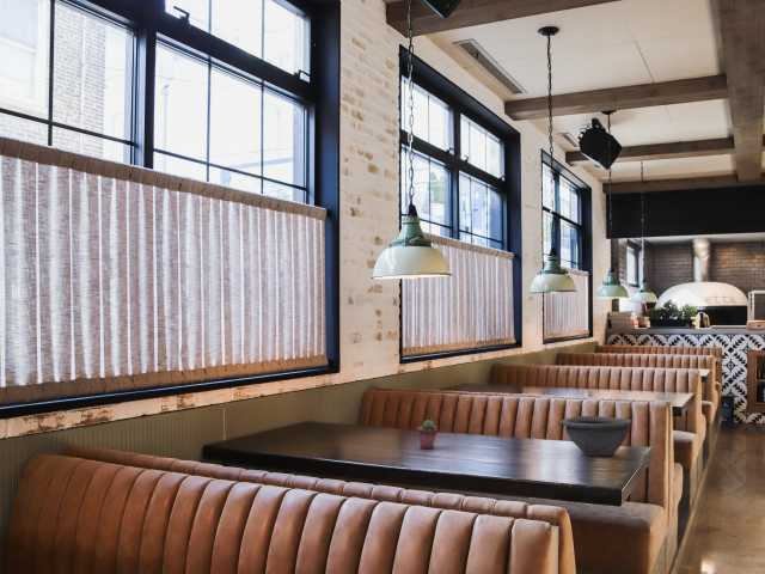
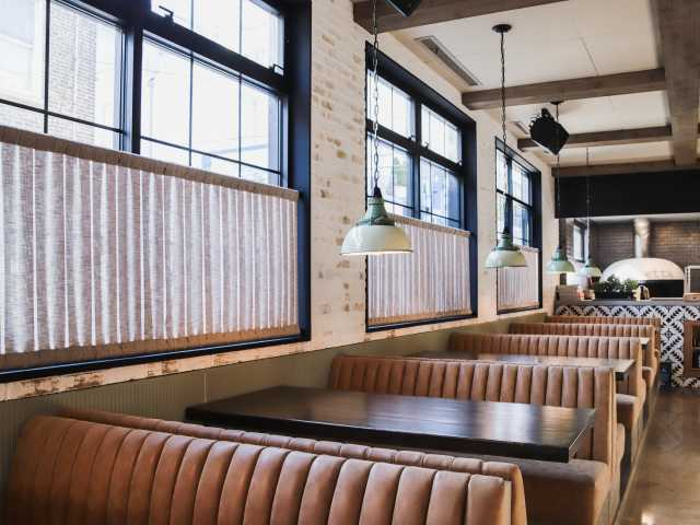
- bowl (596, 435)
- potted succulent (427, 433)
